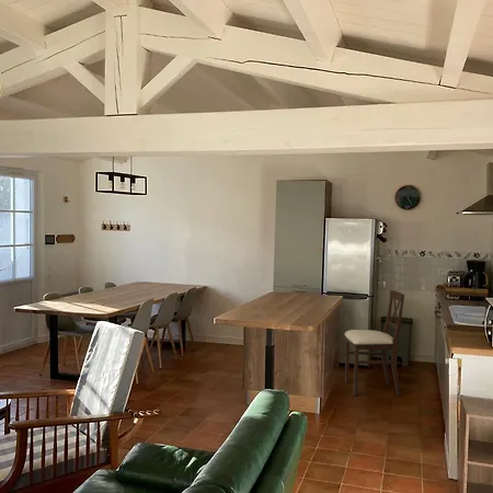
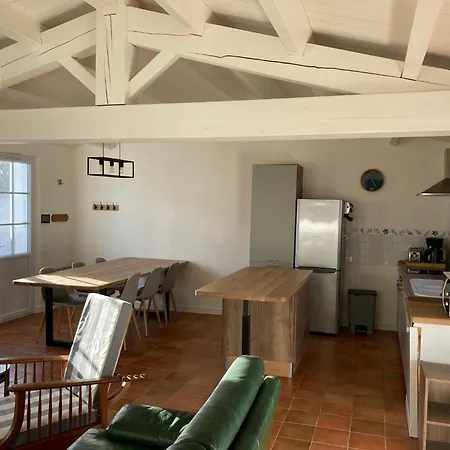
- chair (372, 340)
